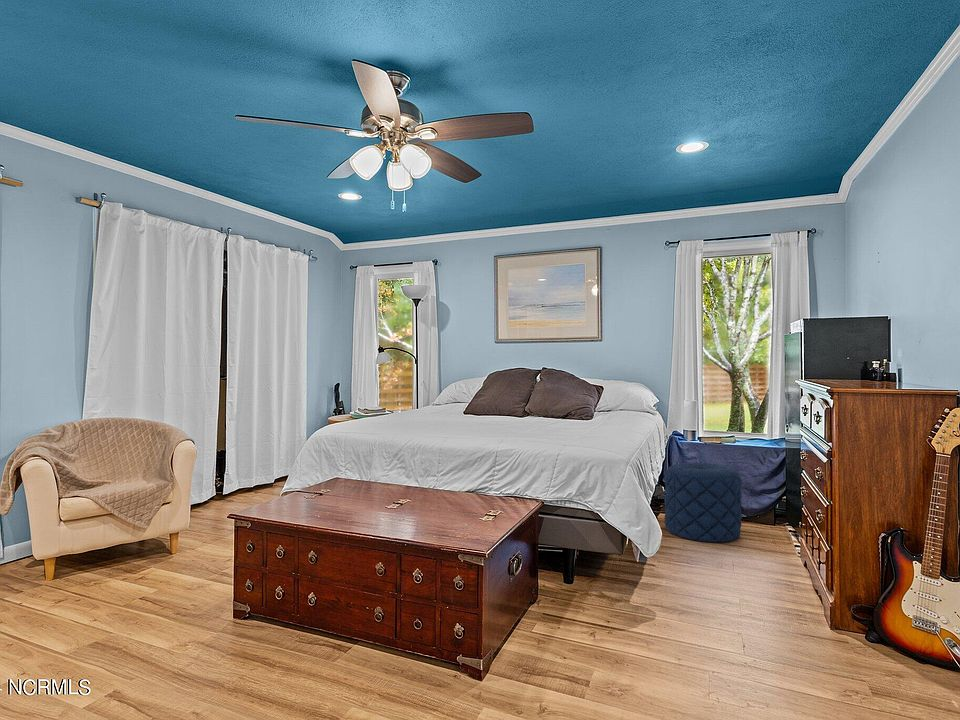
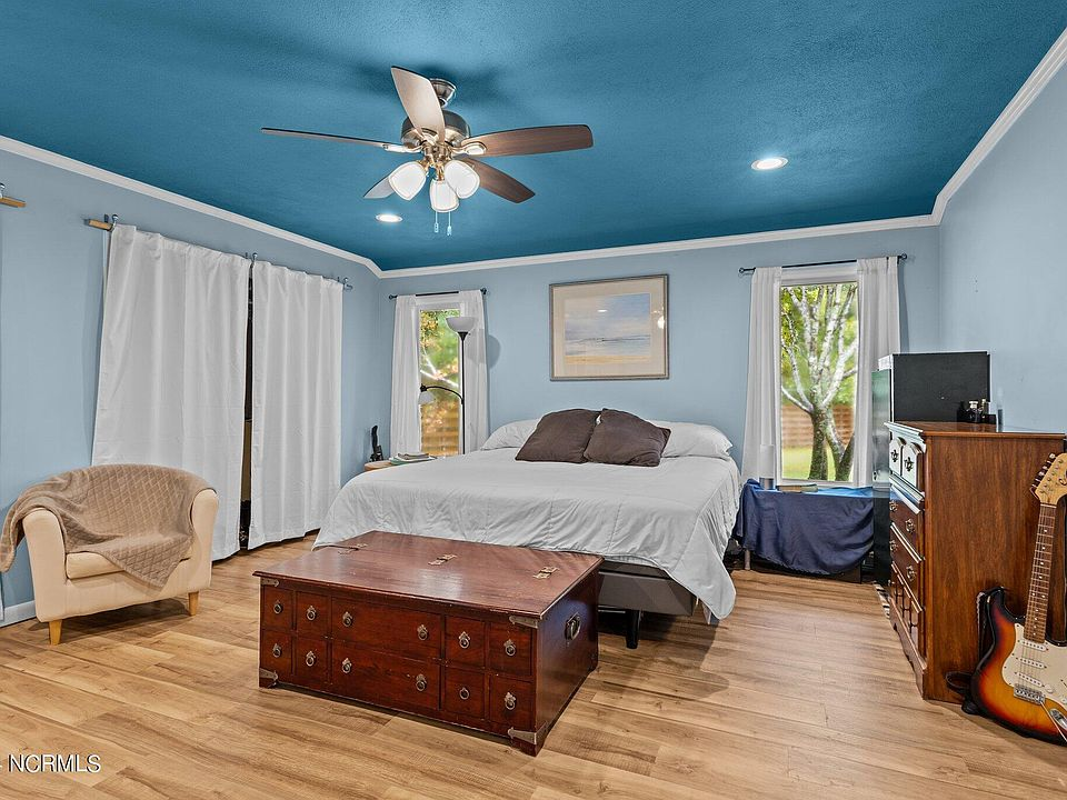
- pouf (702, 498)
